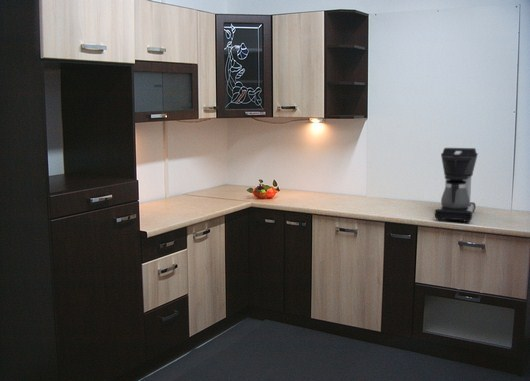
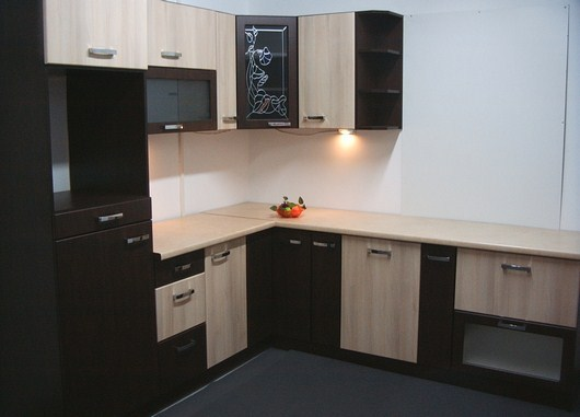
- coffee maker (456, 183)
